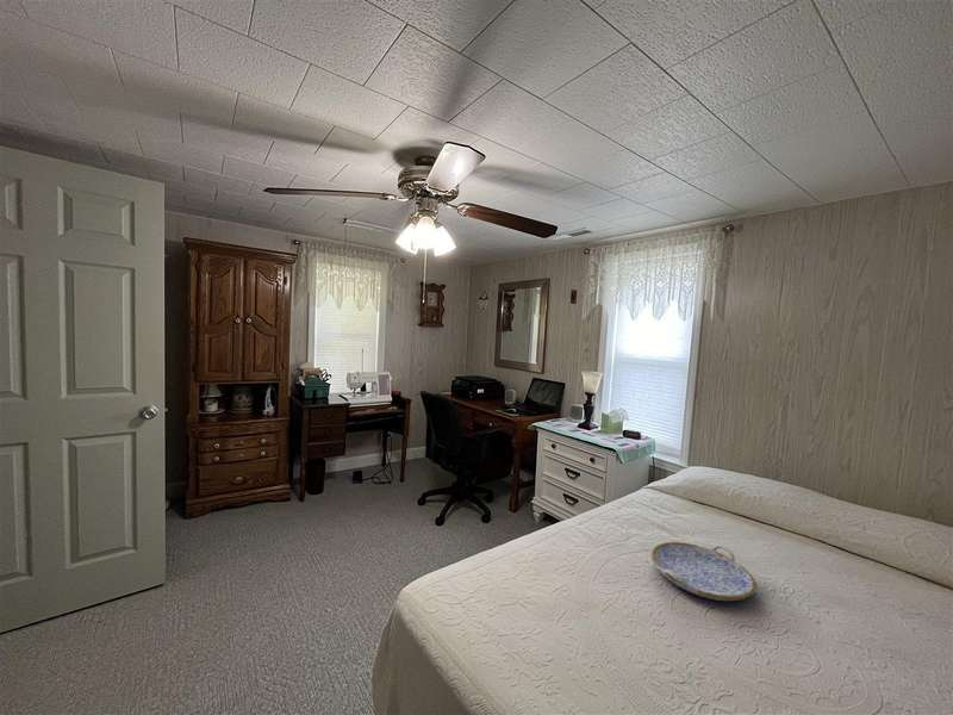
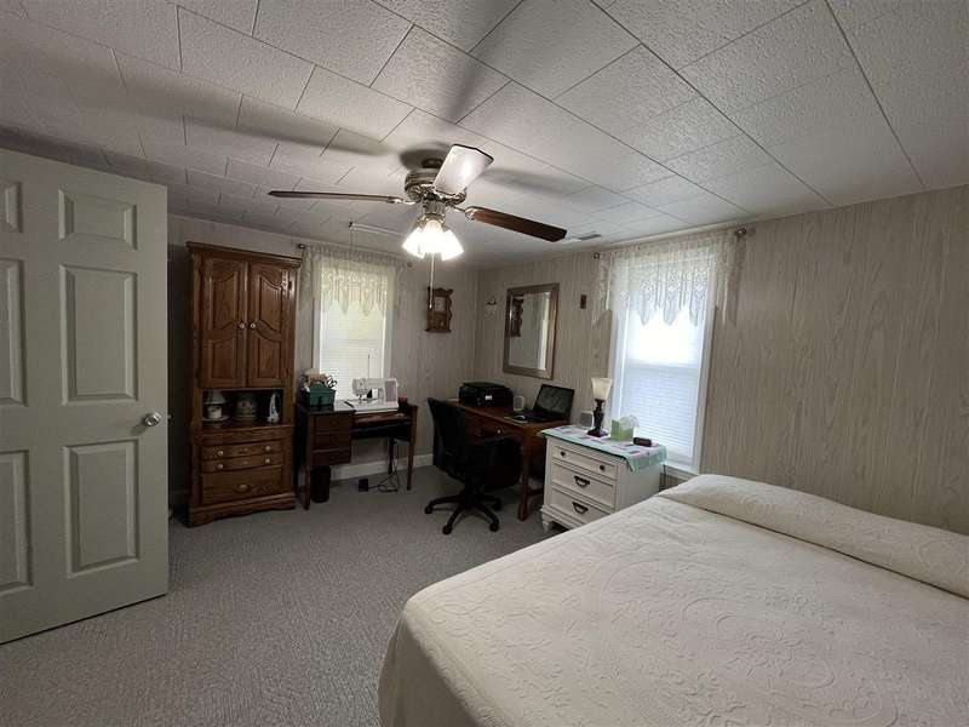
- serving tray (700, 567)
